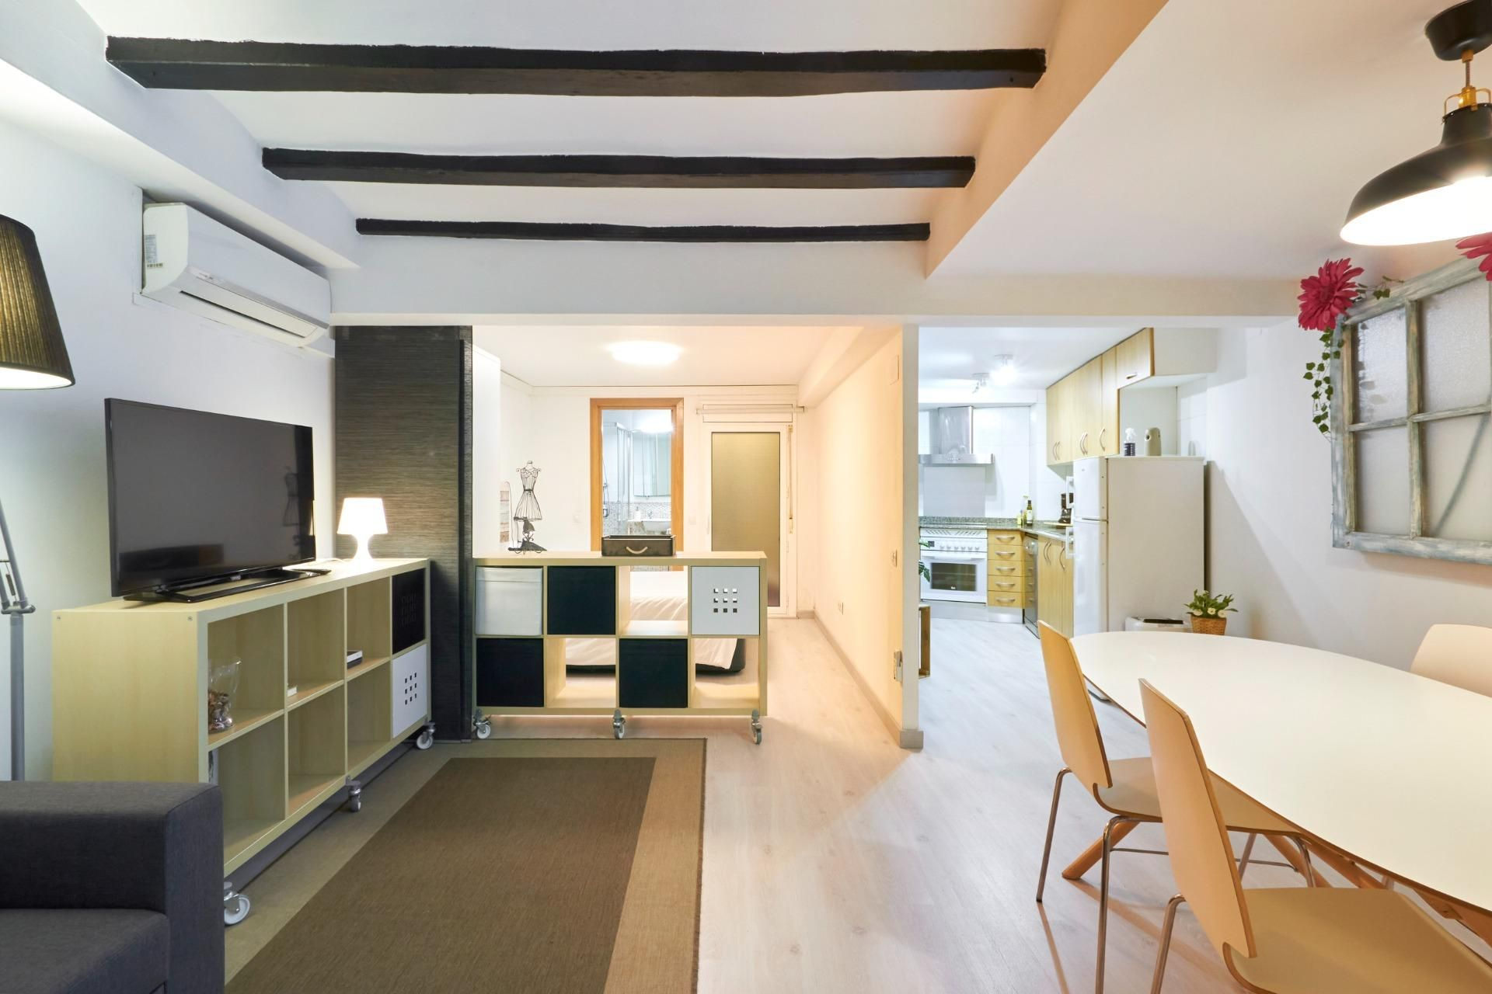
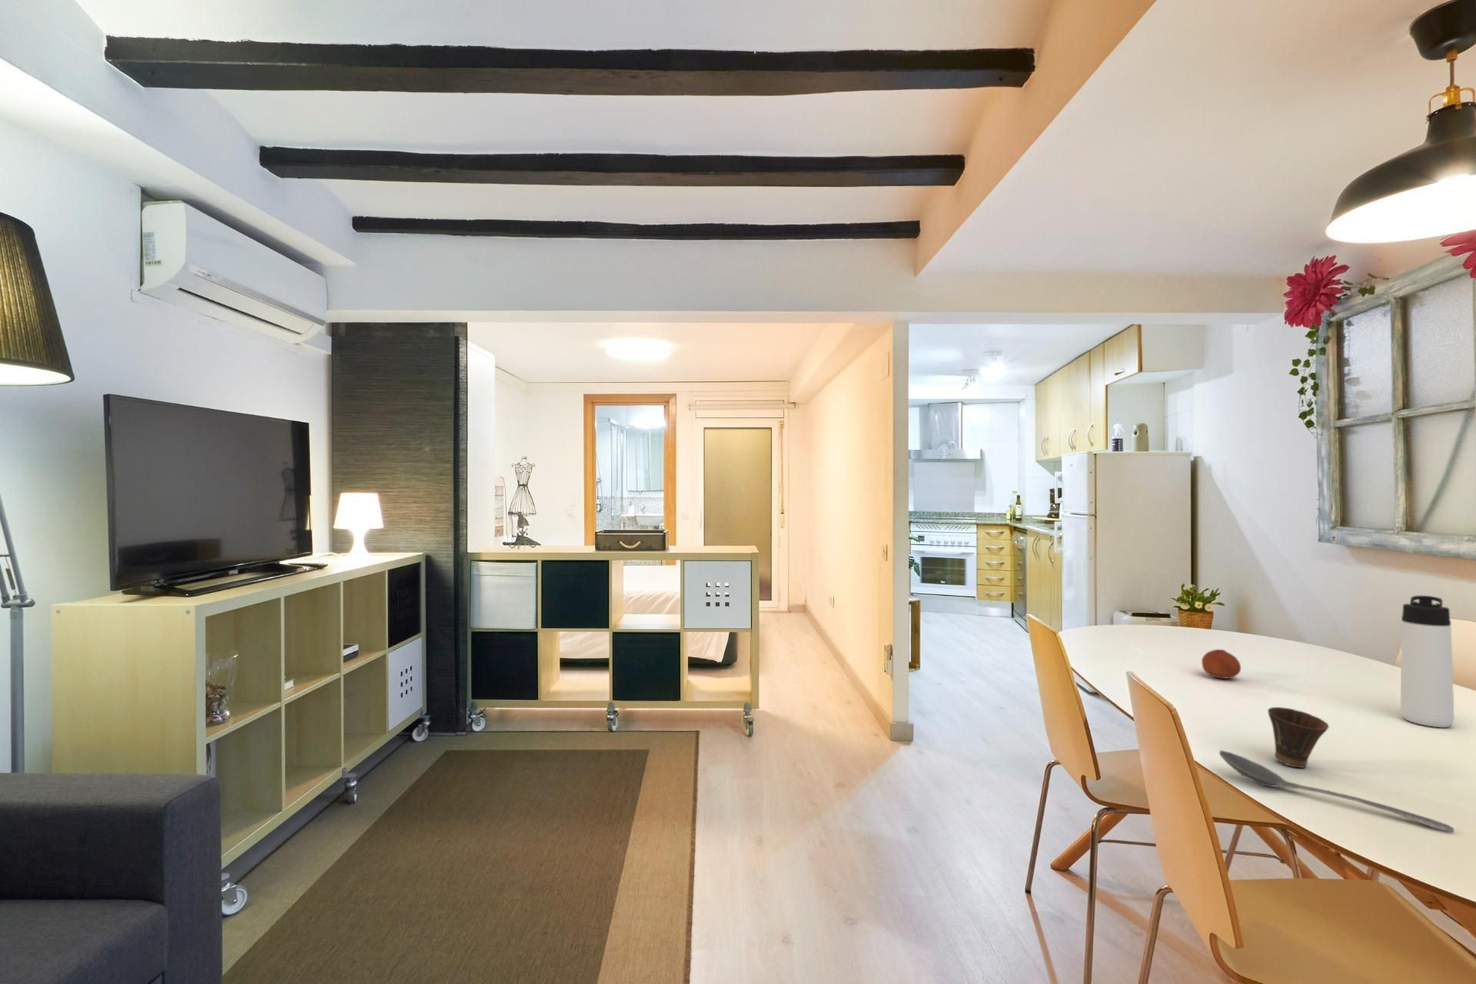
+ stirrer (1323, 790)
+ cup (1298, 739)
+ thermos bottle (1425, 659)
+ fruit (1221, 663)
